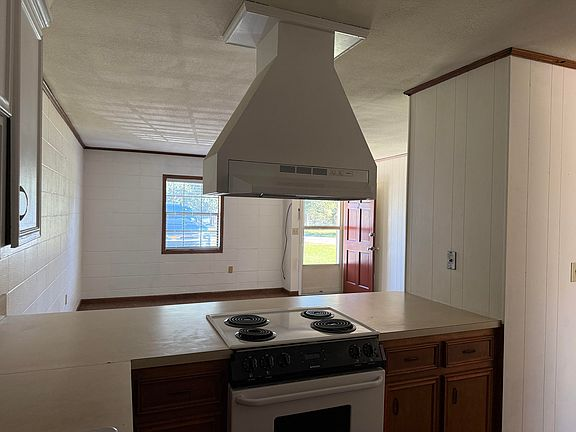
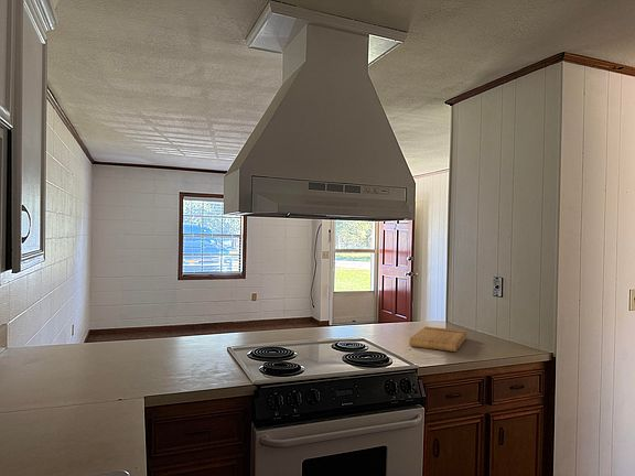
+ cutting board (439, 337)
